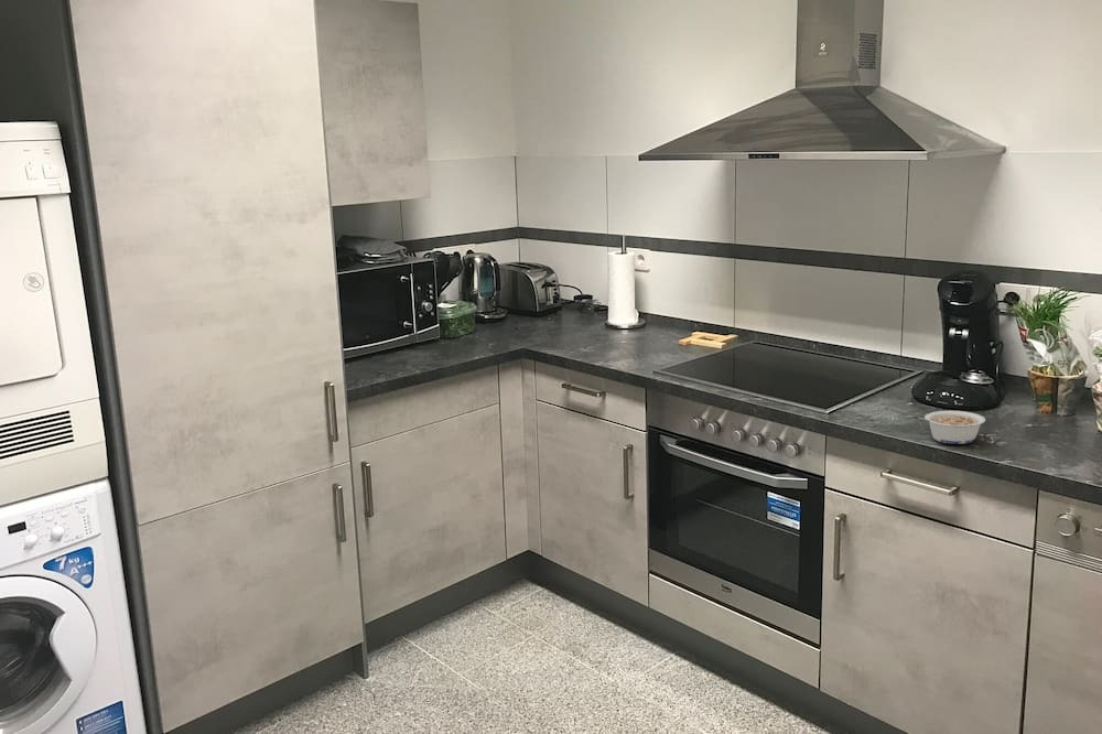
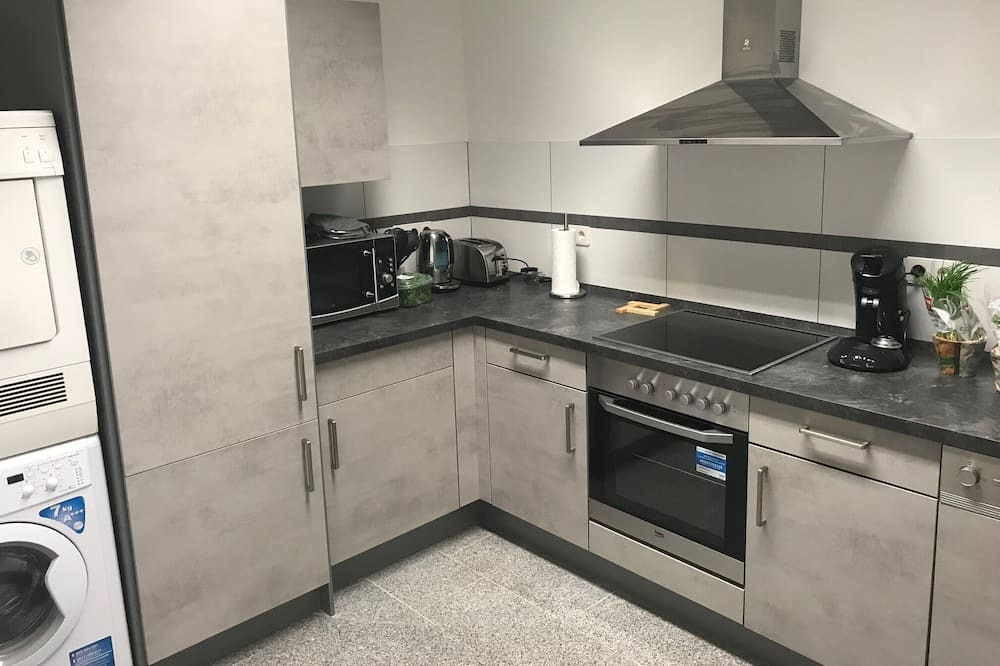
- legume (953, 427)
